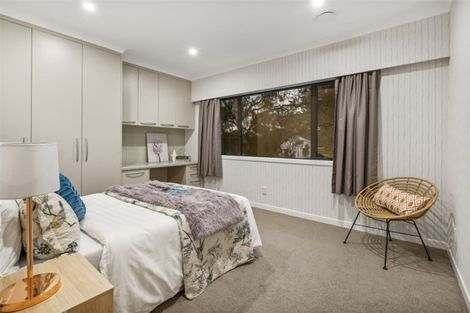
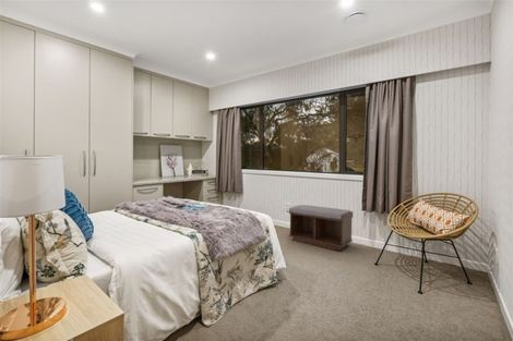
+ bench (320, 224)
